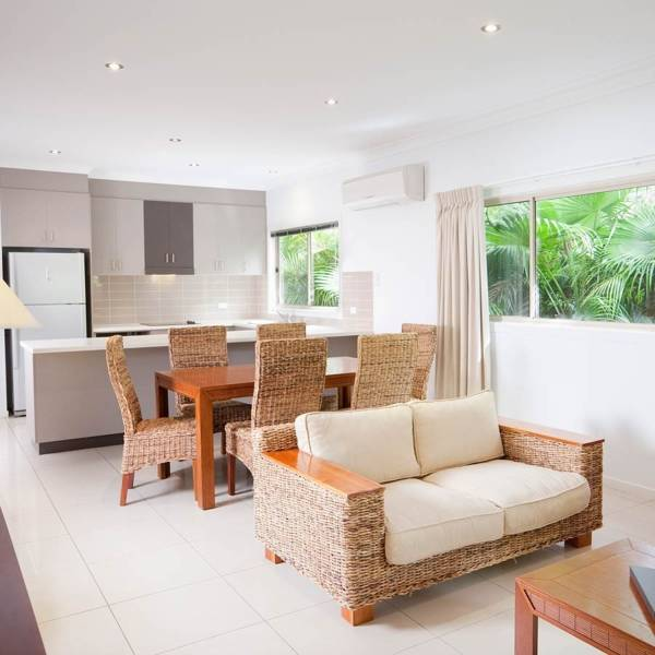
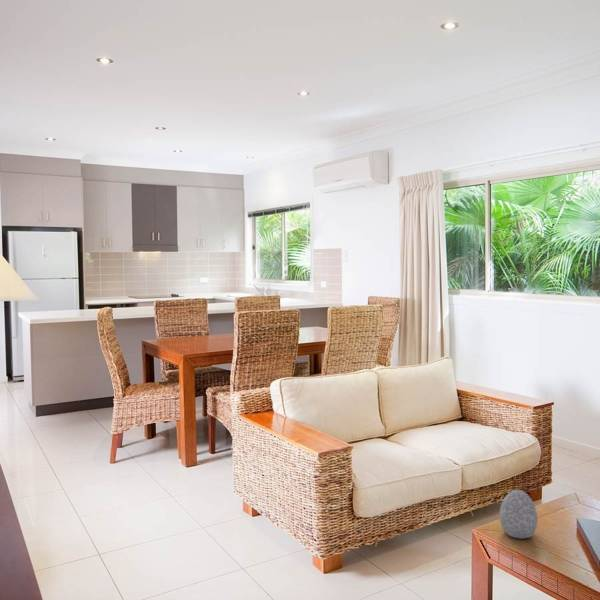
+ decorative egg (518, 512)
